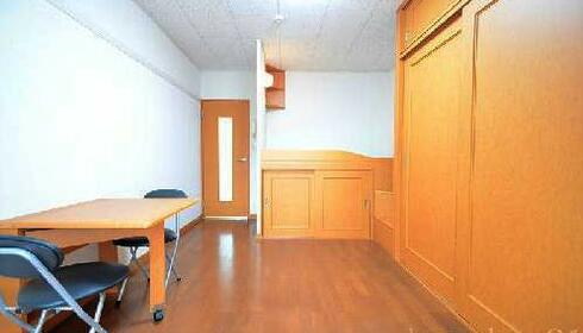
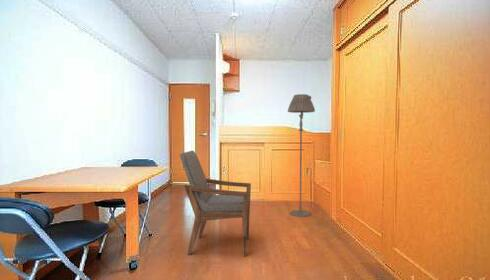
+ floor lamp (300, 154)
+ armchair (217, 198)
